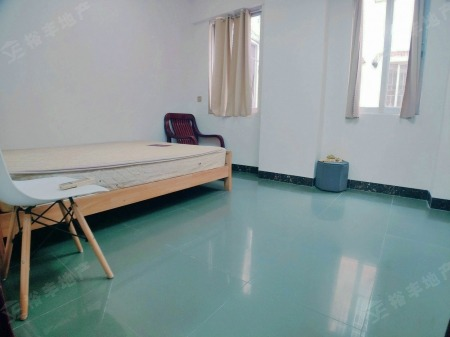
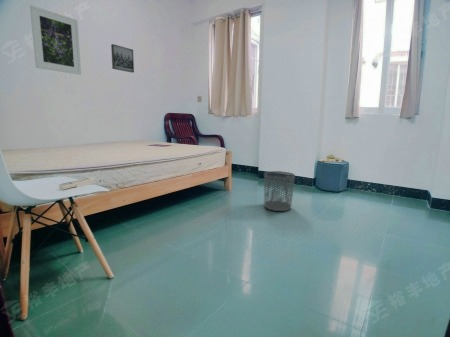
+ waste bin (278, 190)
+ wall art (123, 58)
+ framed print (57, 42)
